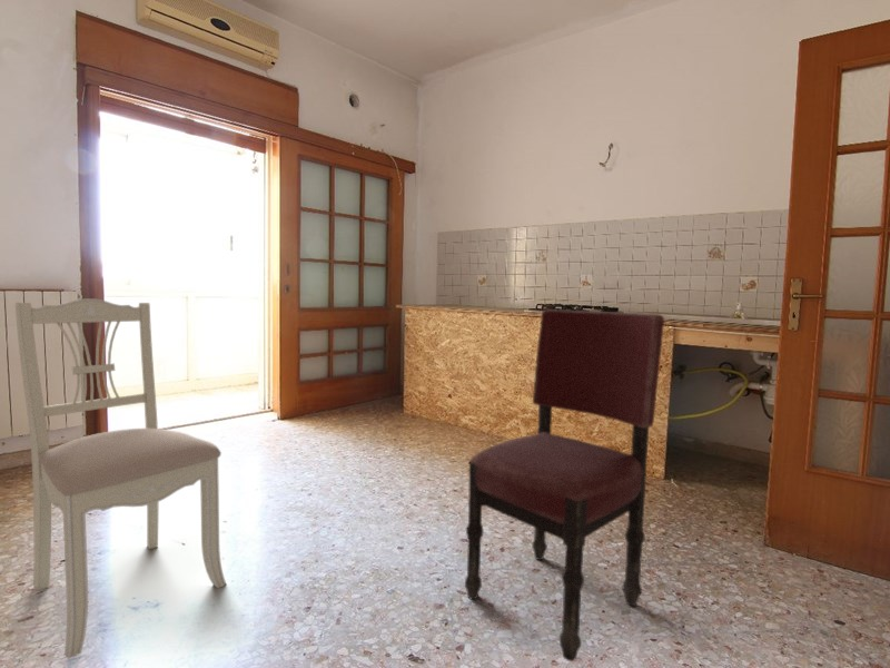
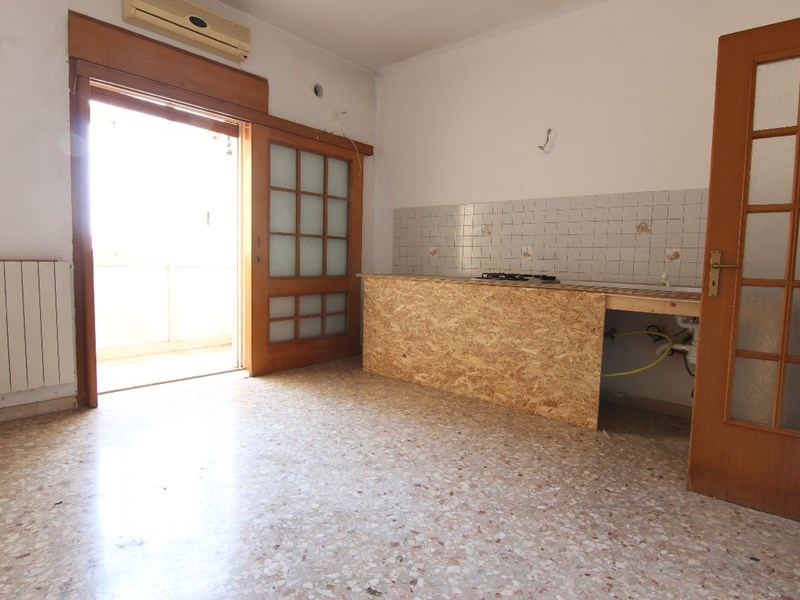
- dining chair (120, 446)
- dining chair (561, 458)
